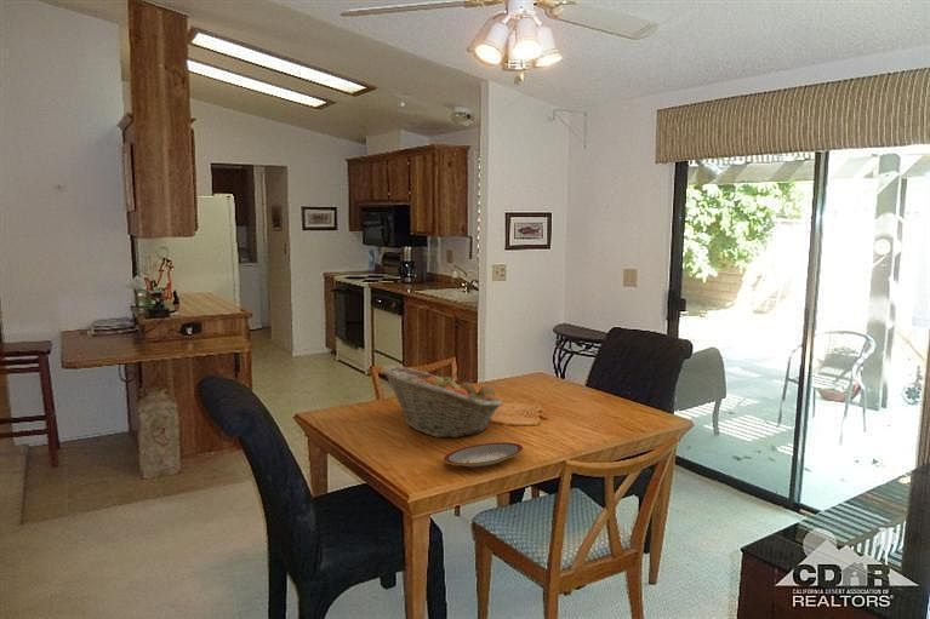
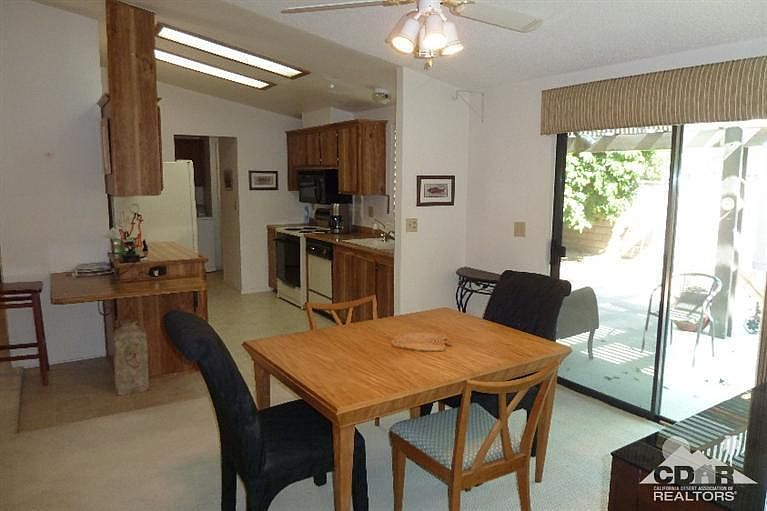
- plate (484, 457)
- fruit basket (440, 395)
